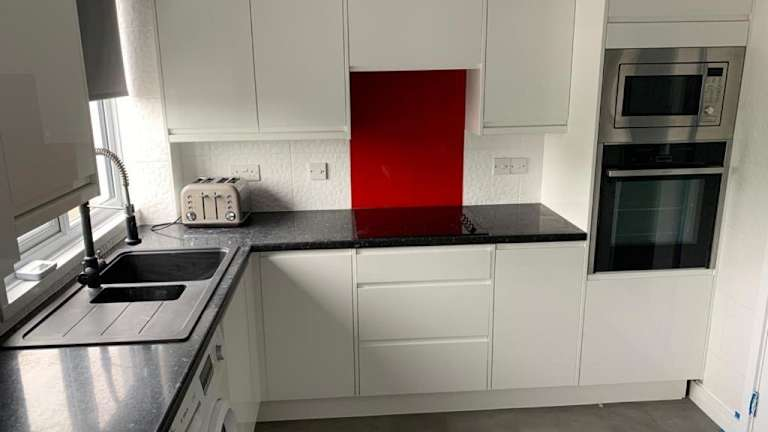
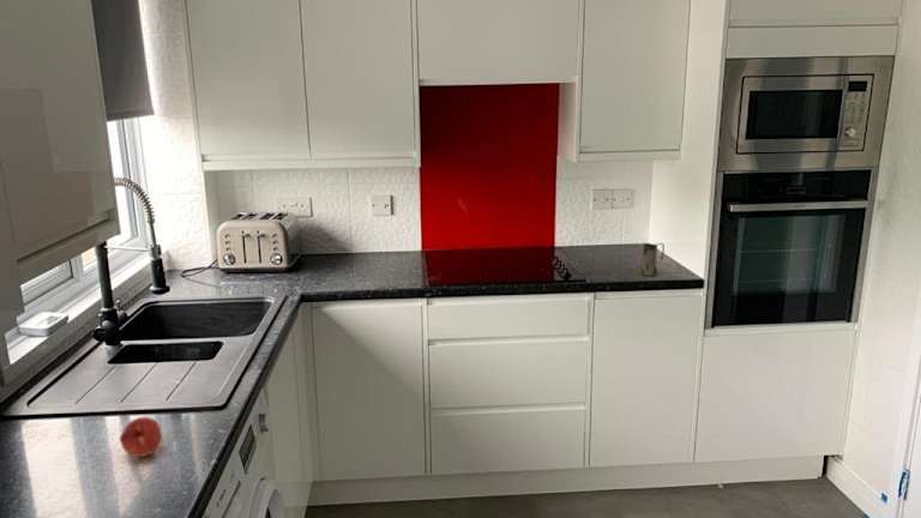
+ mug (652, 258)
+ fruit (140, 436)
